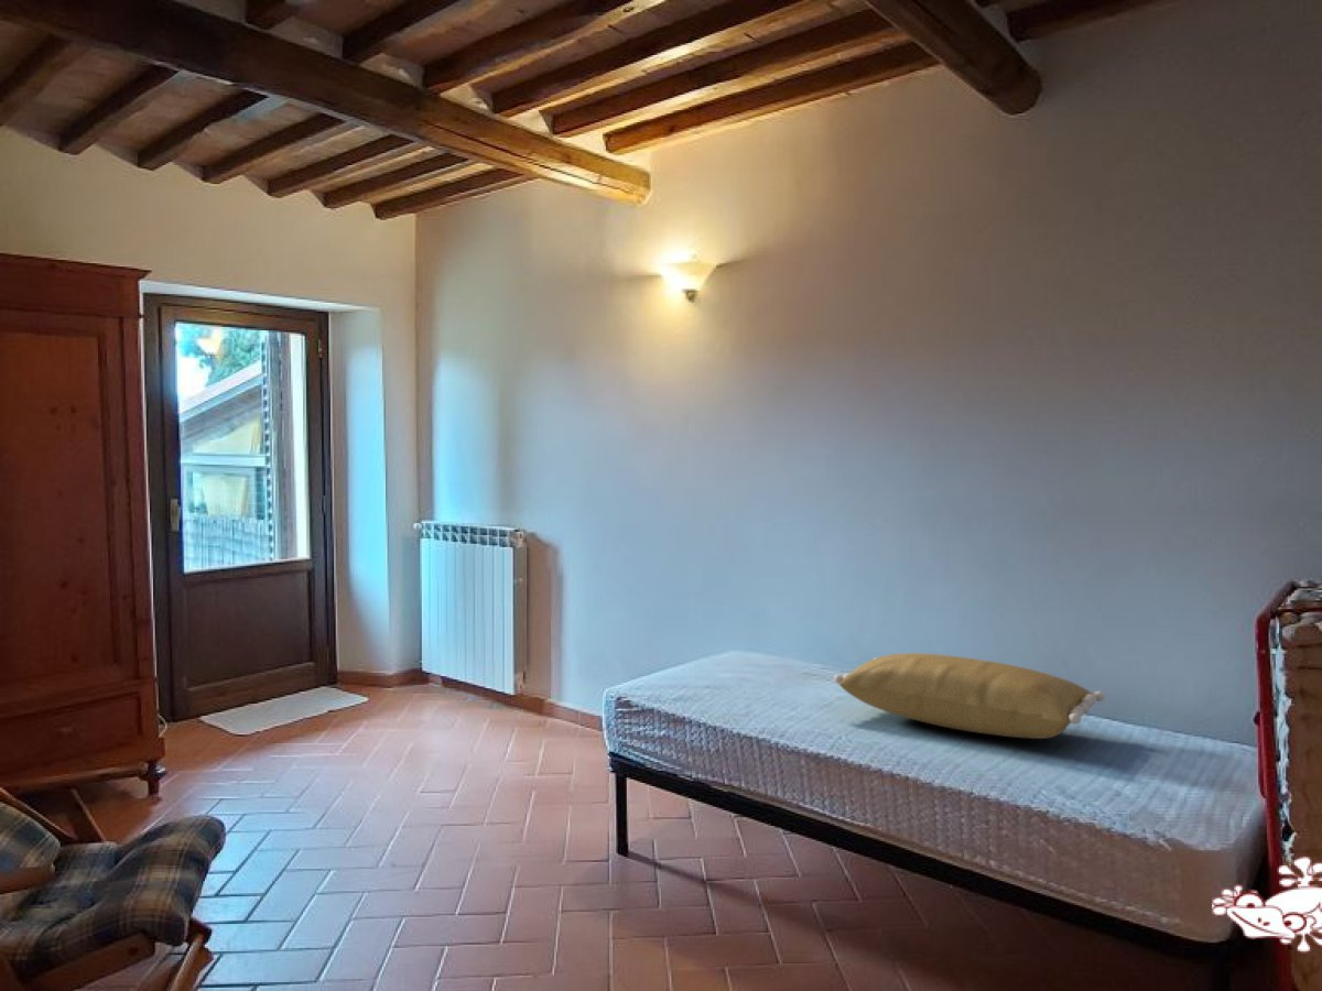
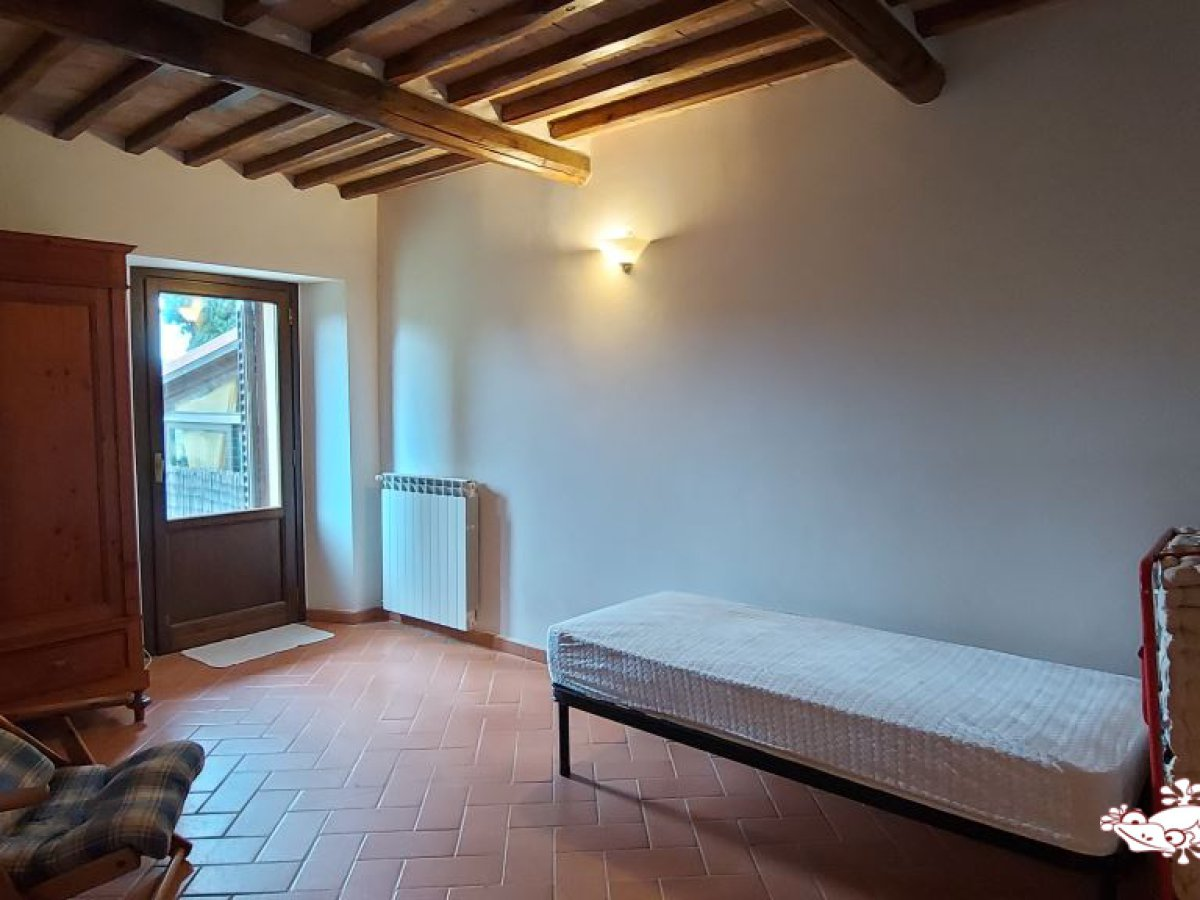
- pillow (964, 690)
